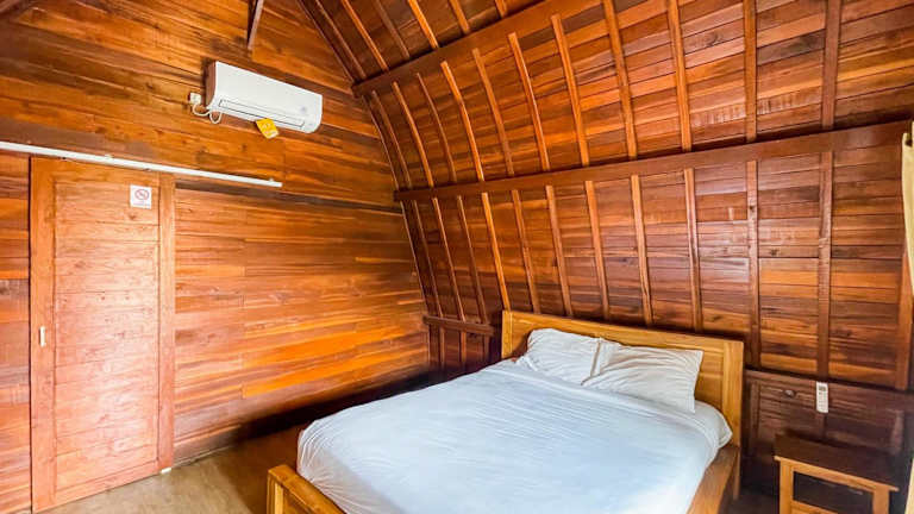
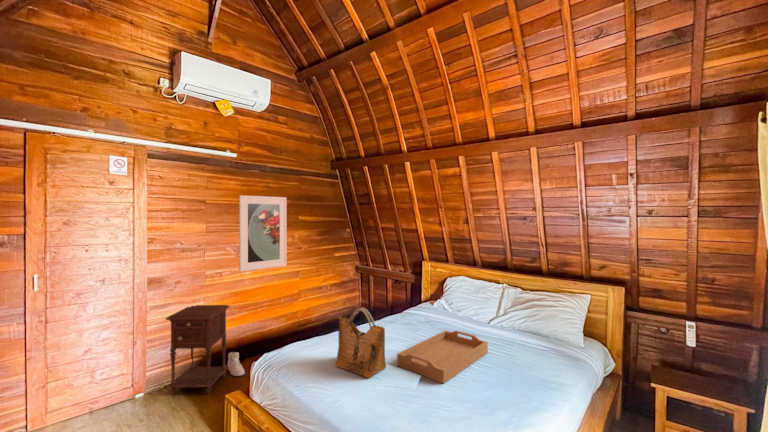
+ grocery bag (360, 337)
+ sneaker (235, 362)
+ serving tray (444, 351)
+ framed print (264, 232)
+ nightstand (199, 347)
